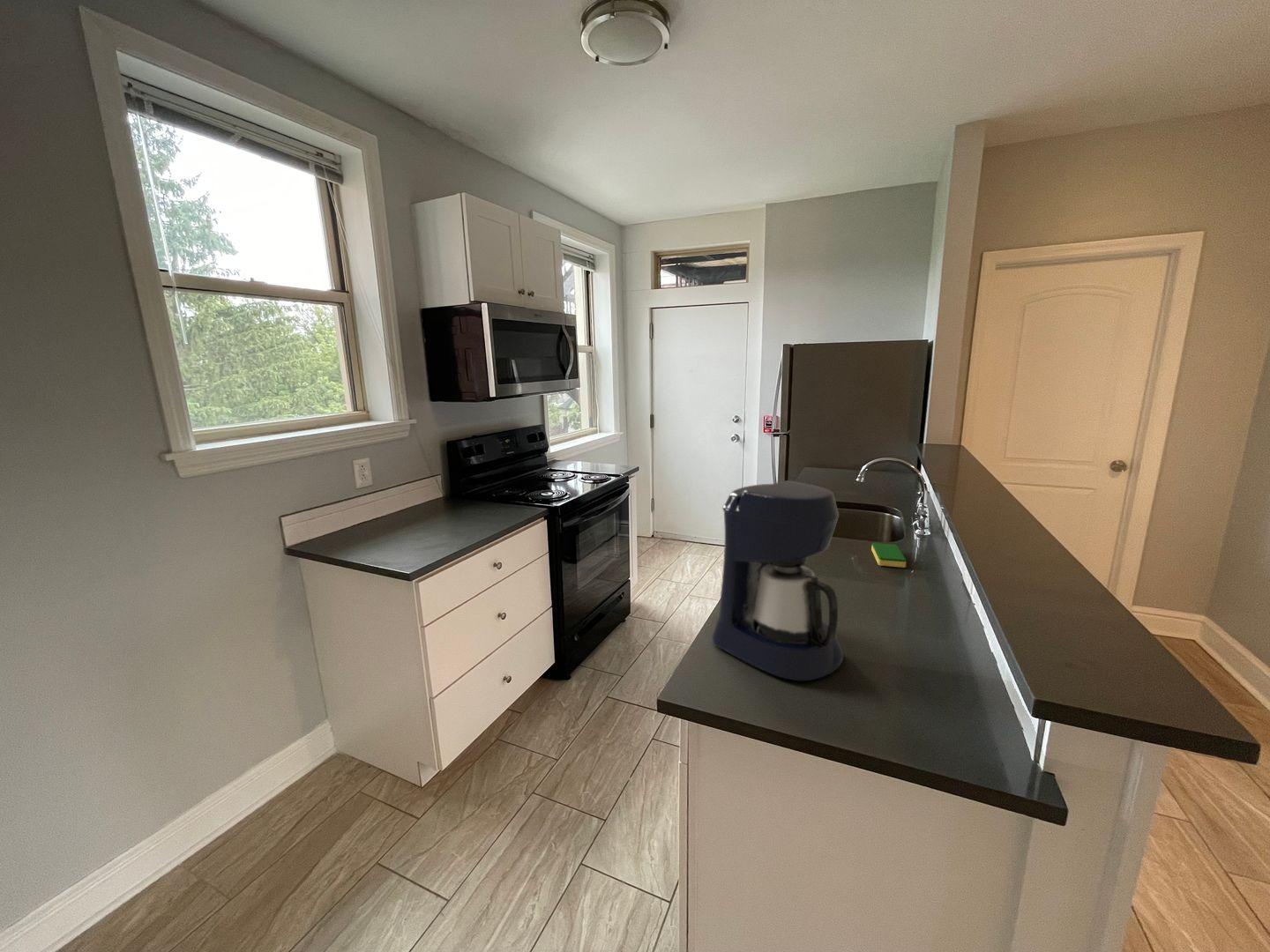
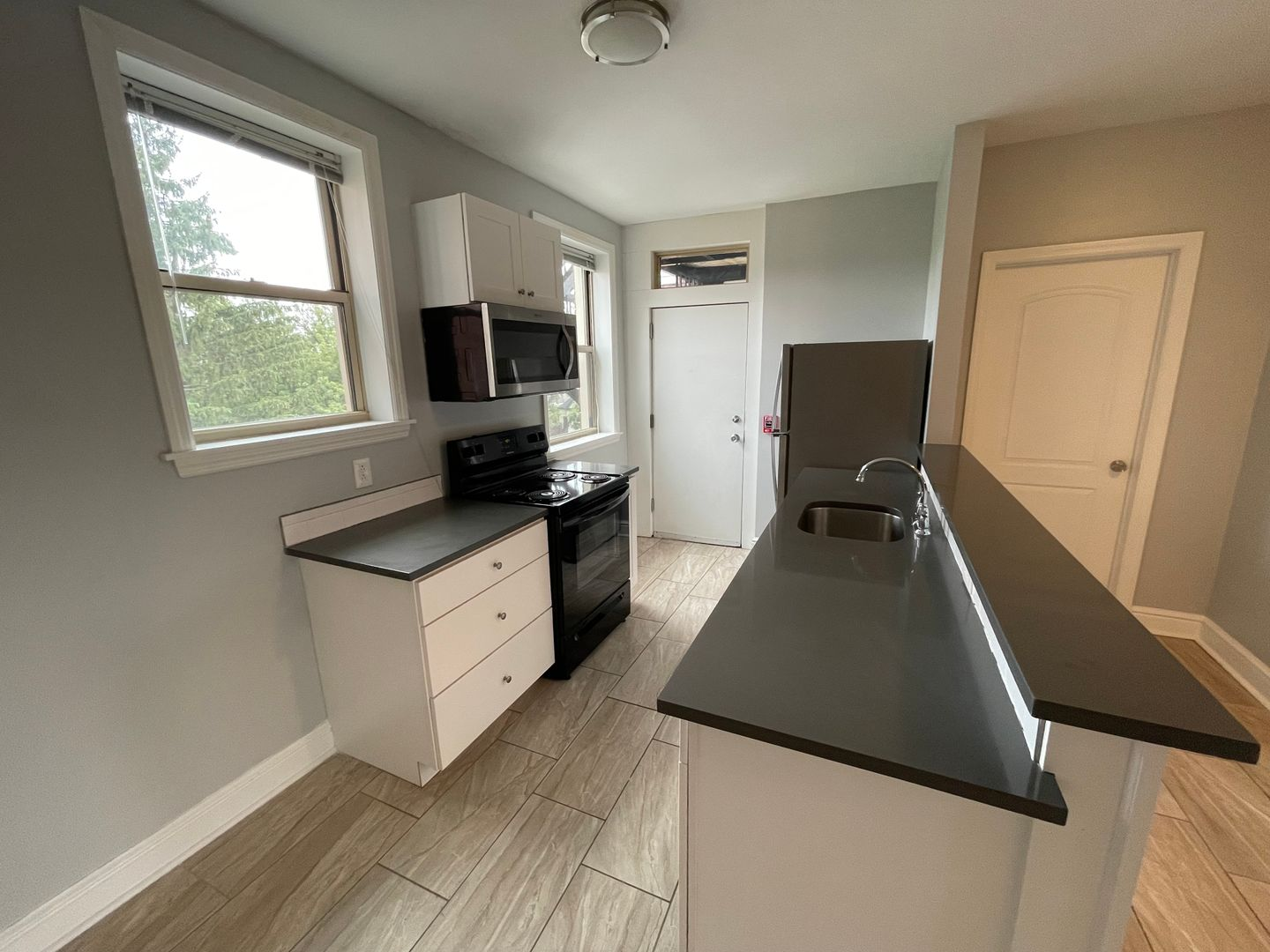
- dish sponge (887, 554)
- coffee maker (780, 568)
